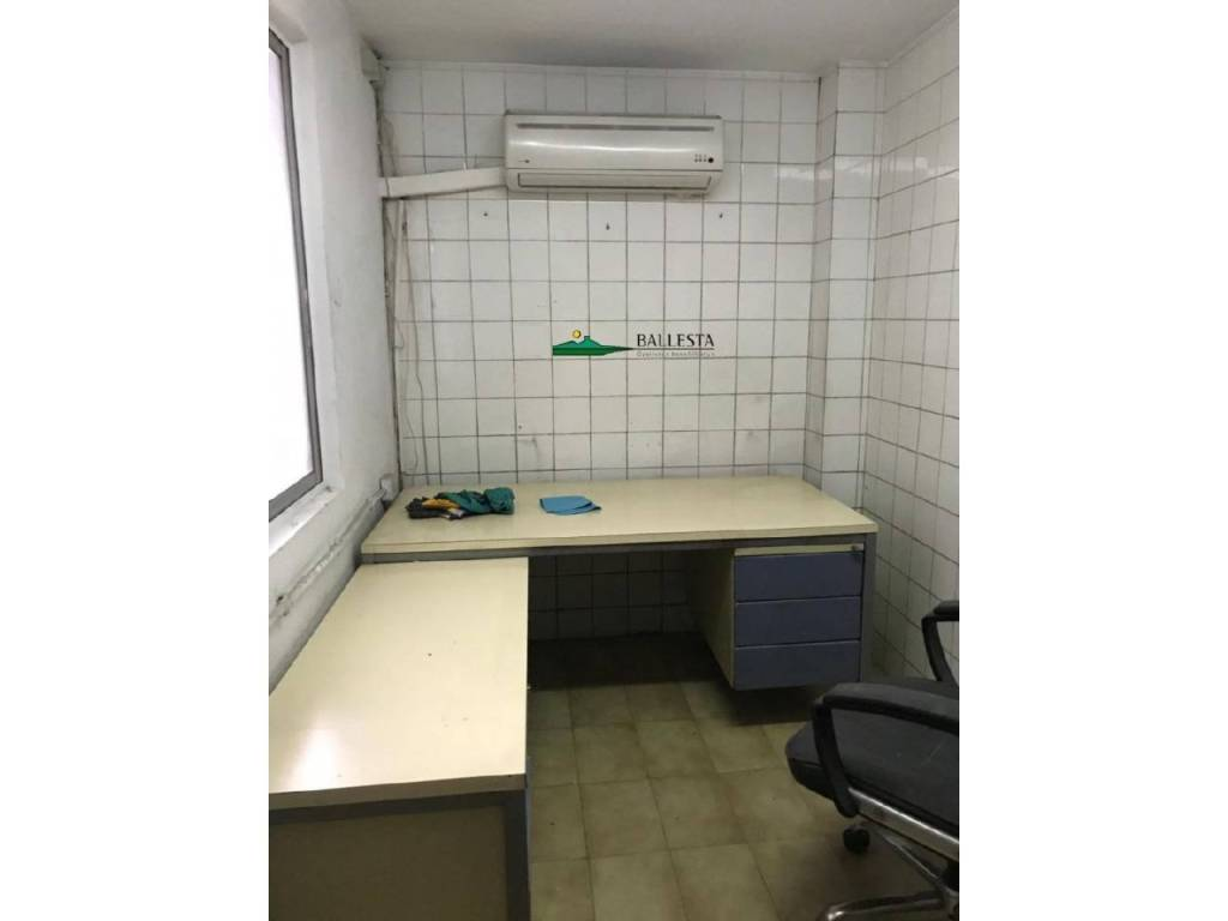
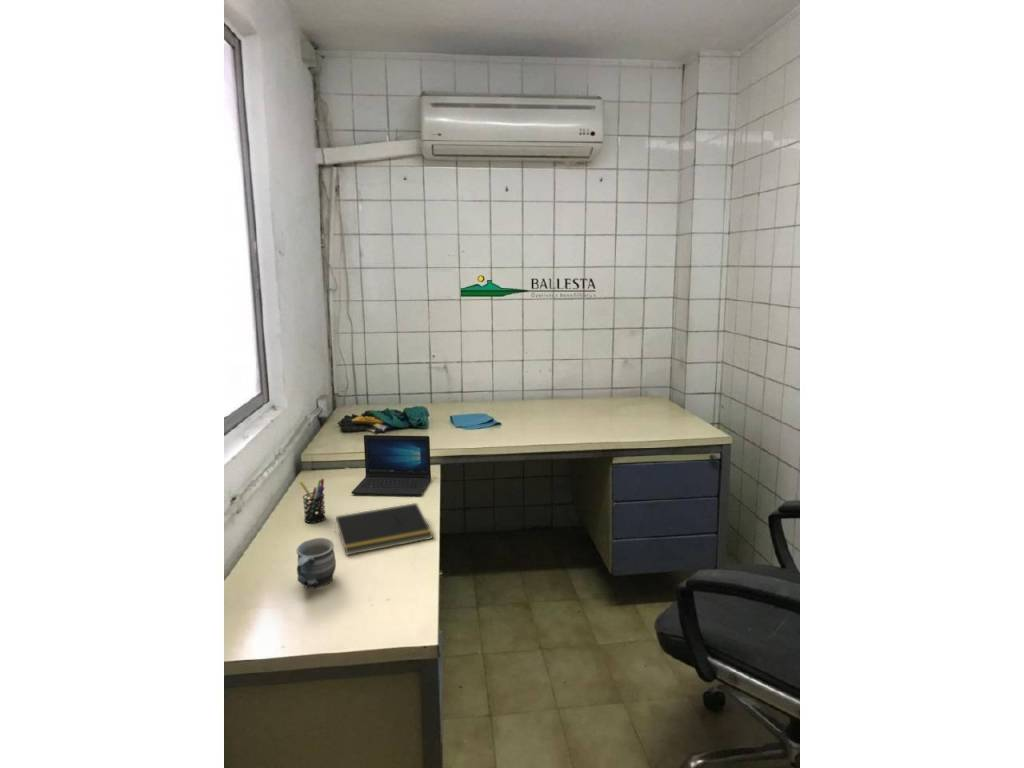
+ mug (315, 567)
+ pen holder (316, 497)
+ laptop (391, 464)
+ notepad (384, 527)
